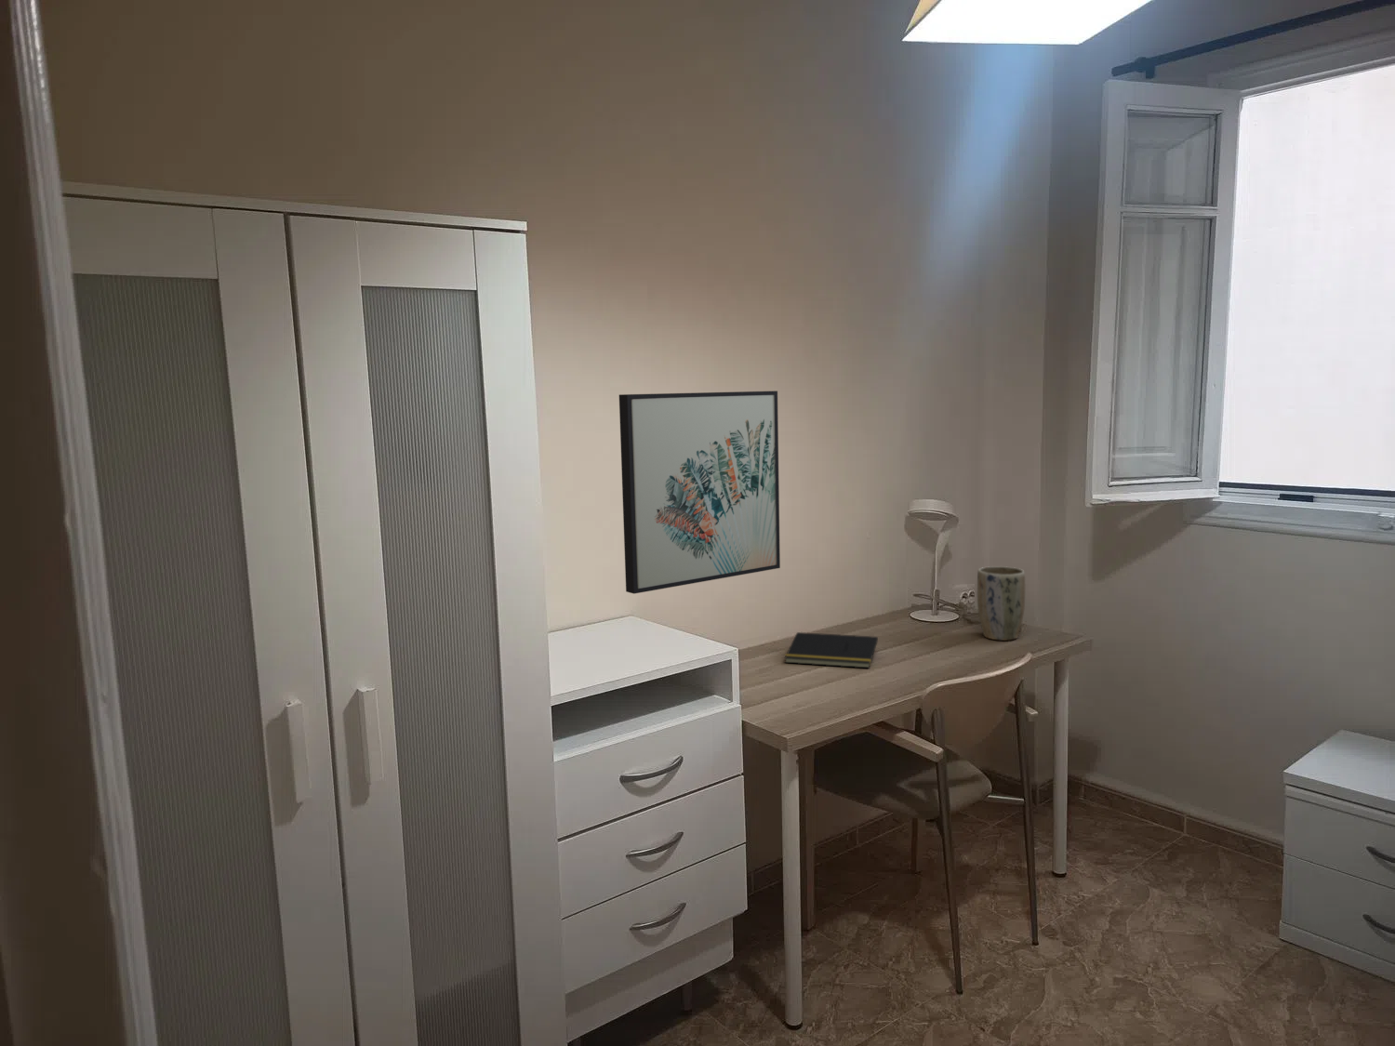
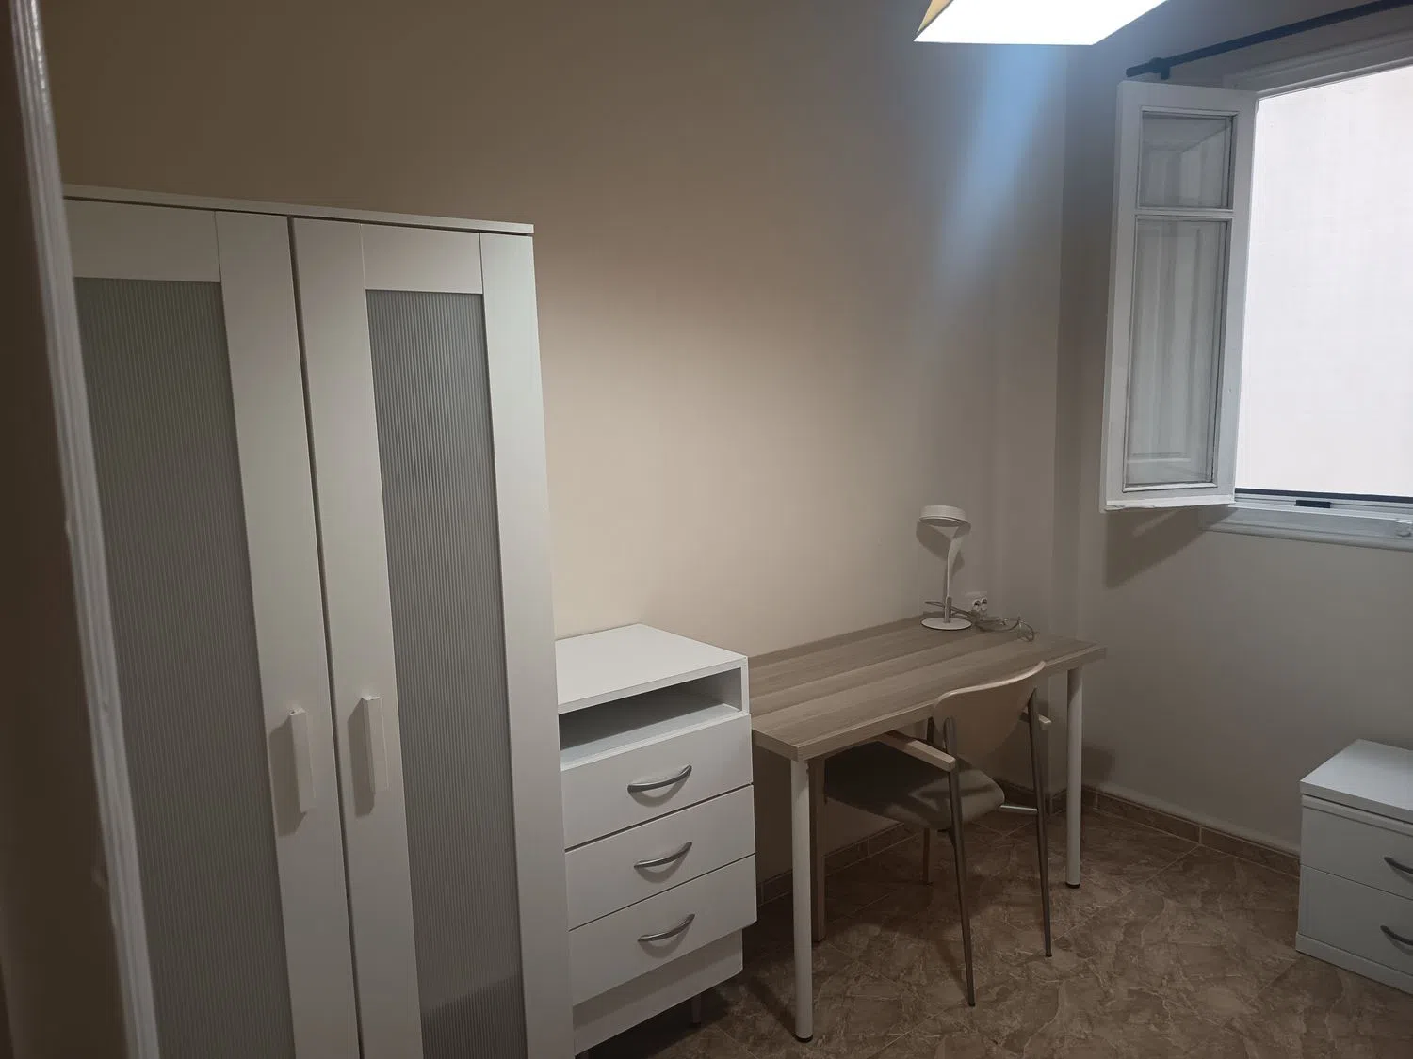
- notepad (832, 649)
- wall art (704, 487)
- plant pot (1001, 603)
